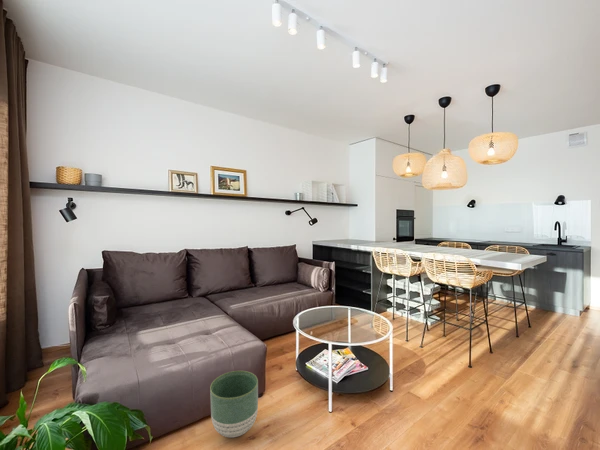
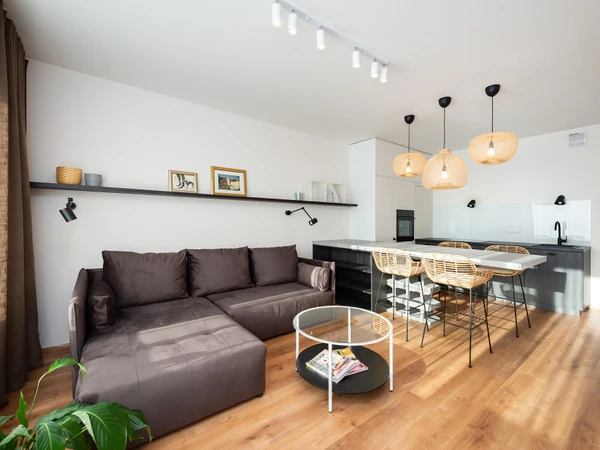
- planter (234, 406)
